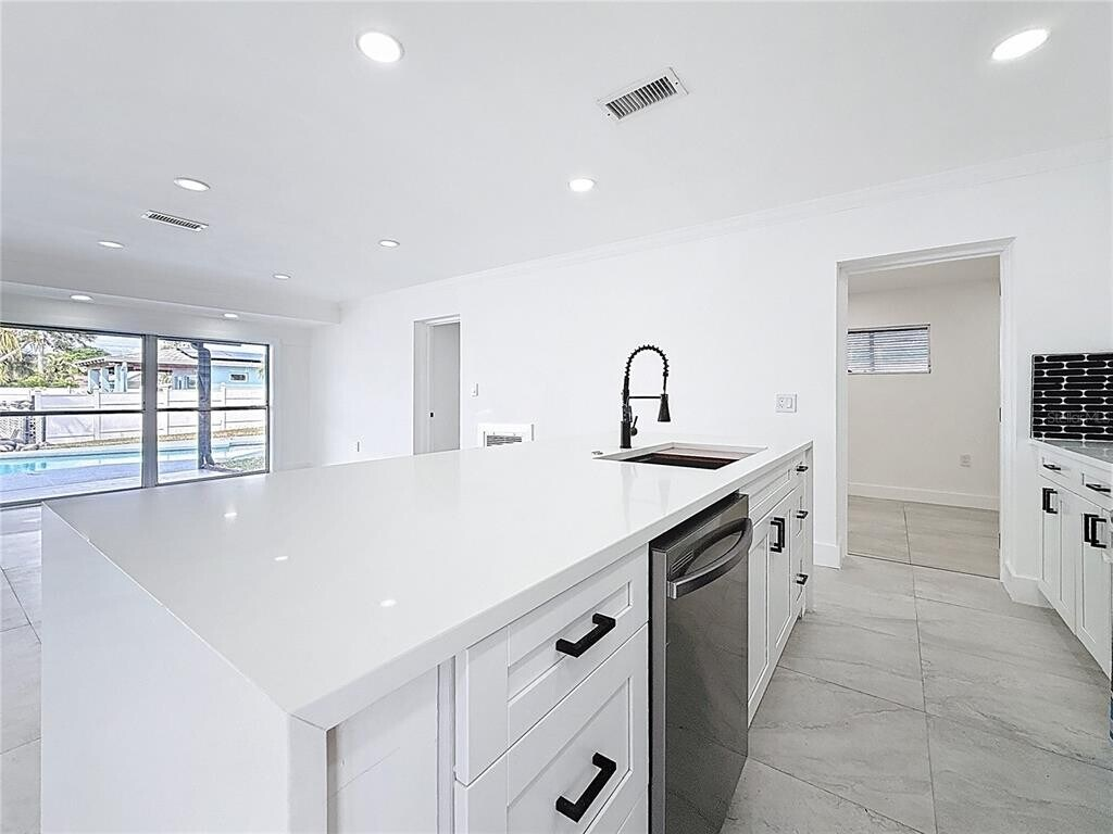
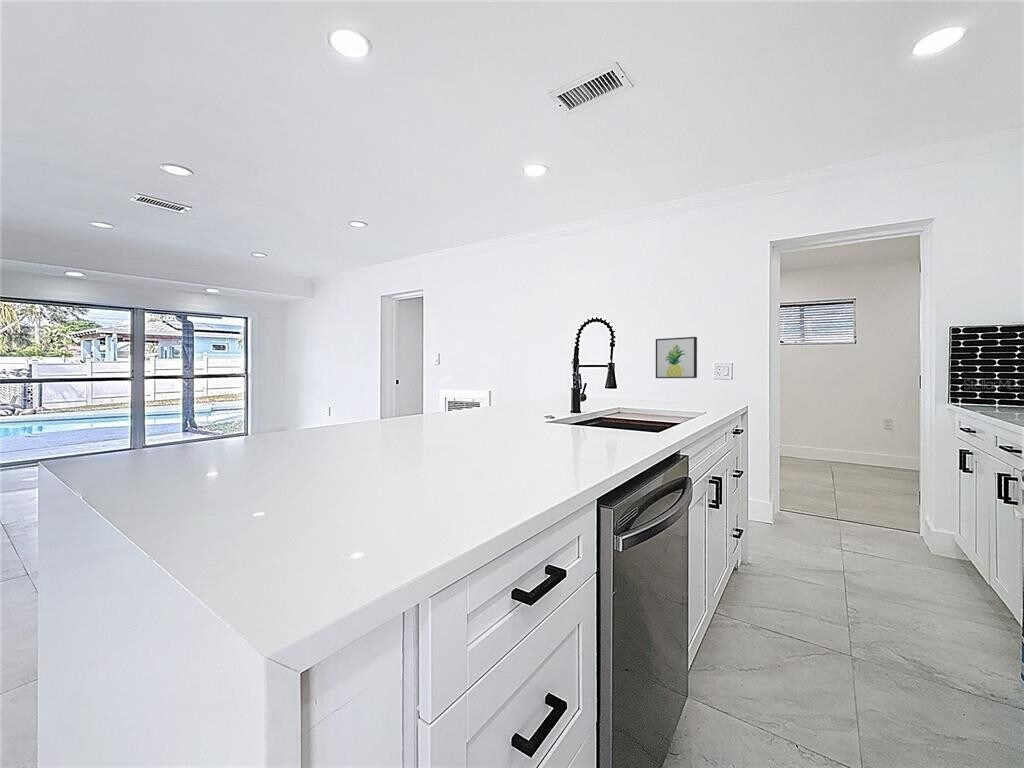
+ wall art (675, 358)
